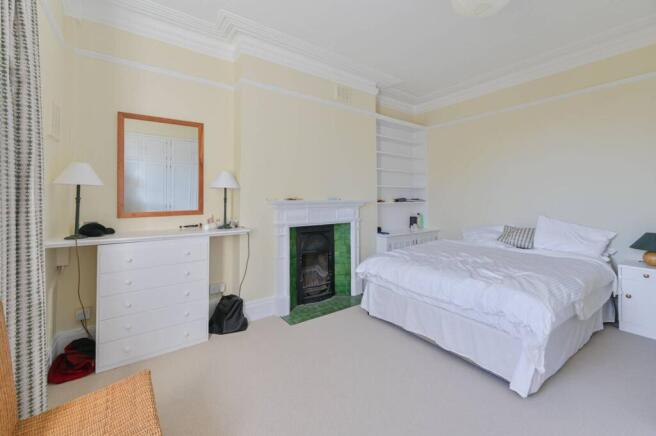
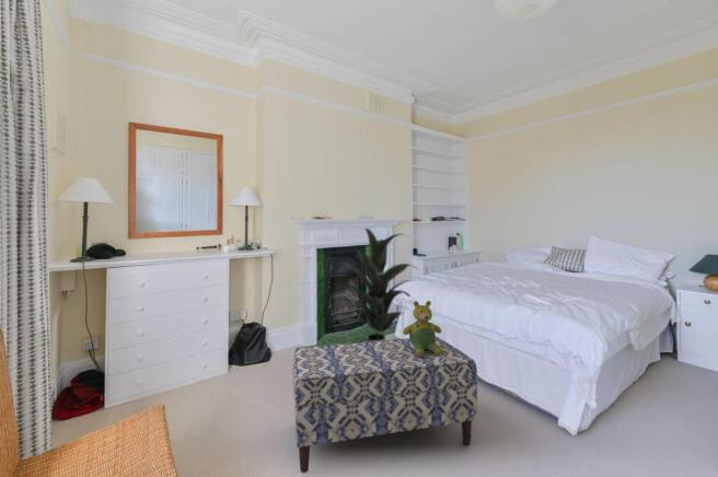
+ indoor plant (375, 294)
+ teddy bear (424, 326)
+ bench (380, 393)
